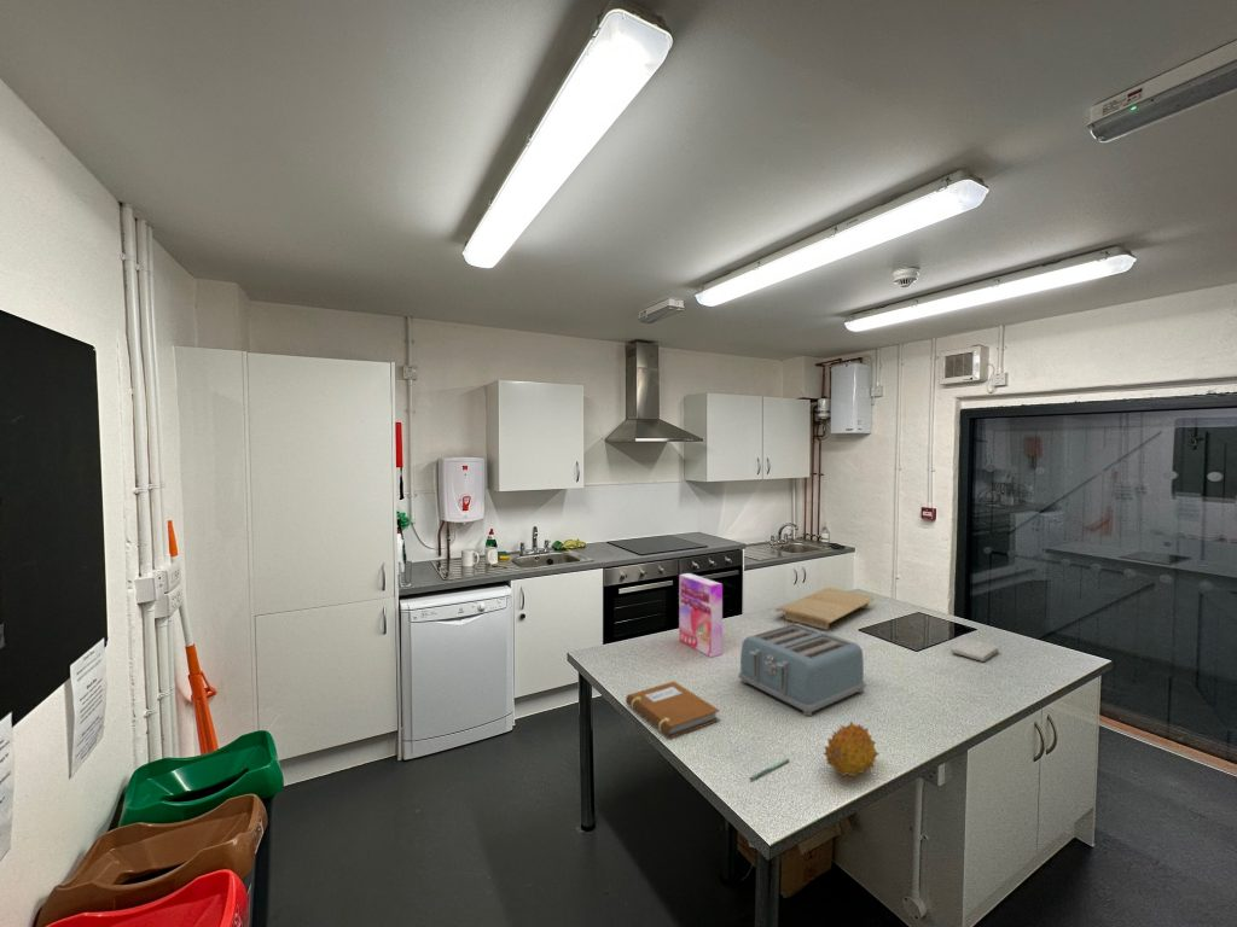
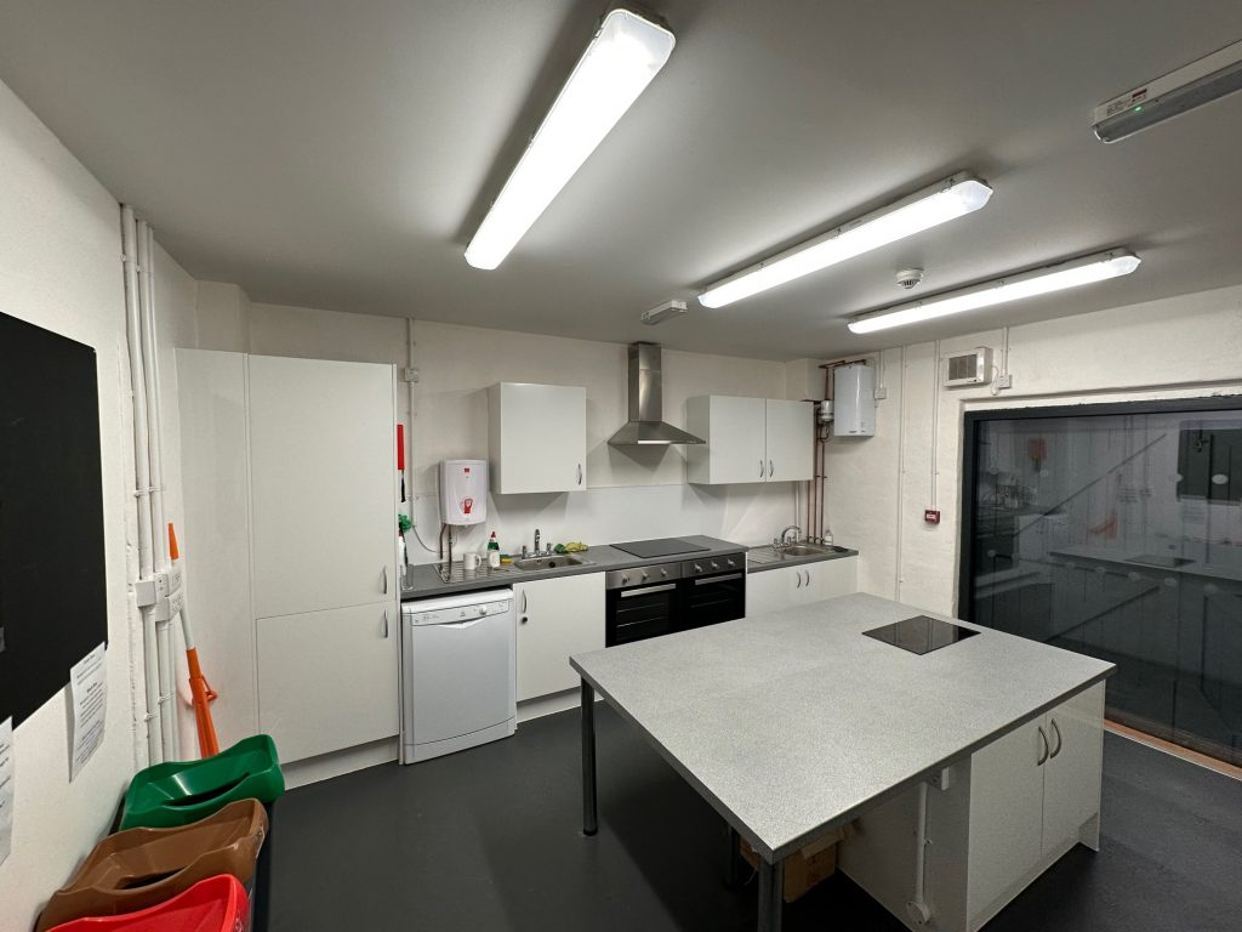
- cutting board (826, 607)
- washcloth (975, 649)
- fruit (849, 750)
- notebook (669, 706)
- pen (770, 769)
- toaster (797, 664)
- cereal box (699, 612)
